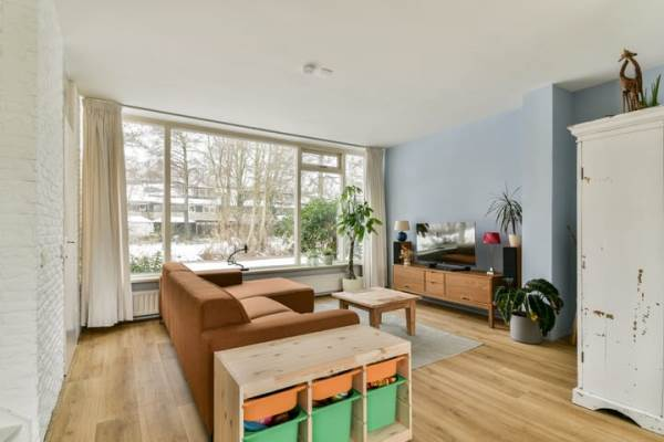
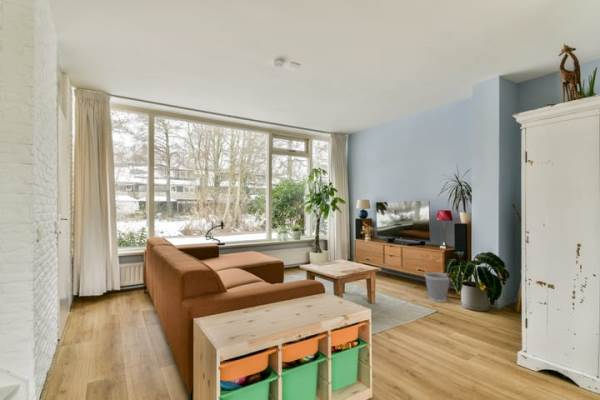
+ wastebasket (437, 287)
